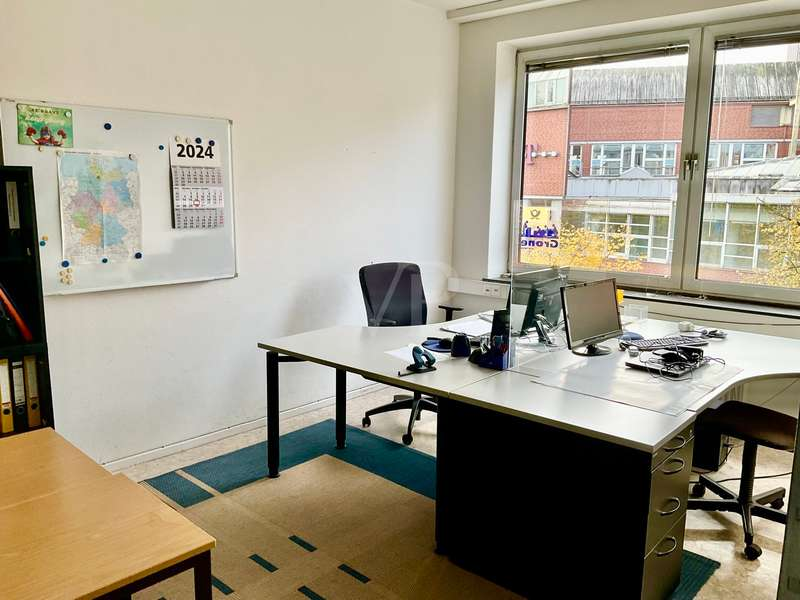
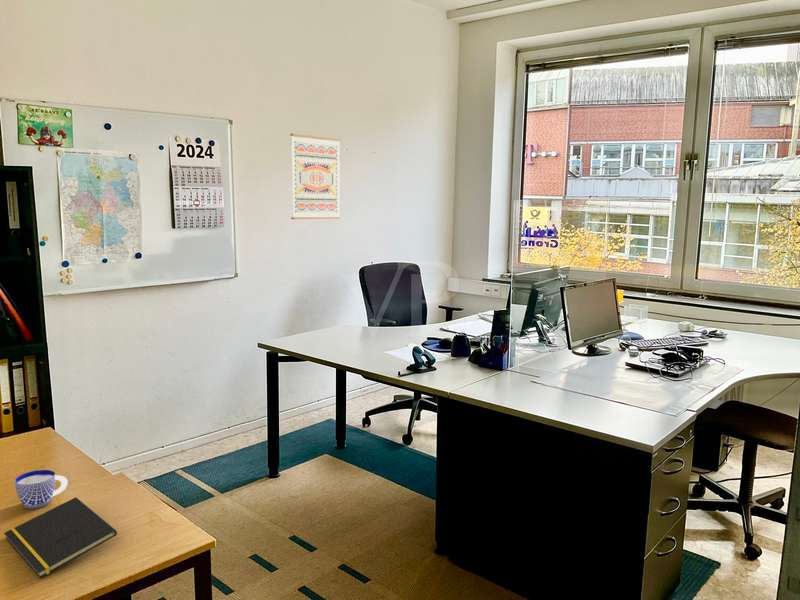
+ wall art (316, 178)
+ cup (42, 488)
+ notepad (59, 533)
